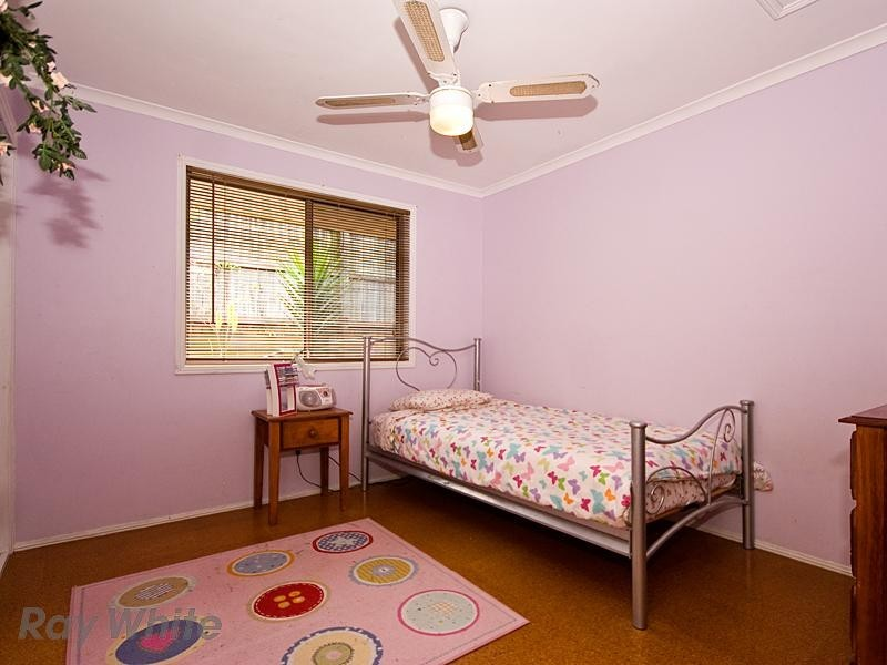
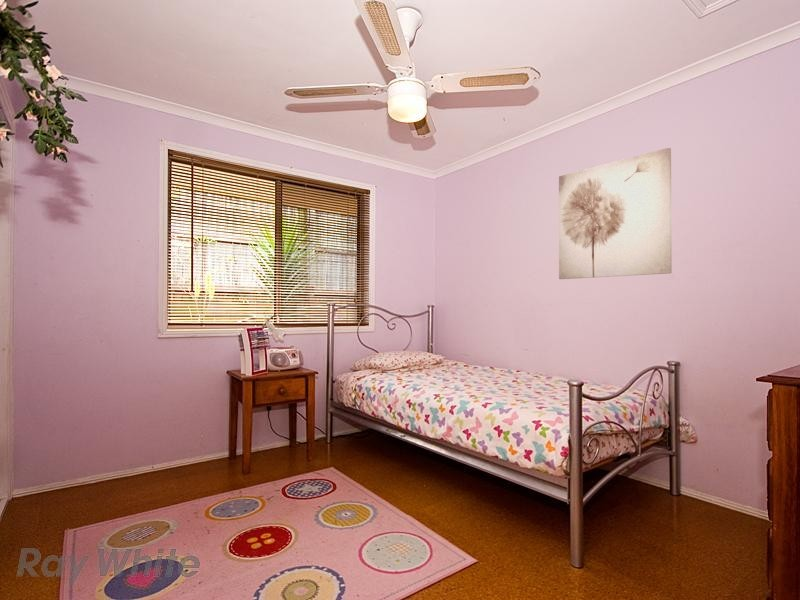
+ wall art (609, 220)
